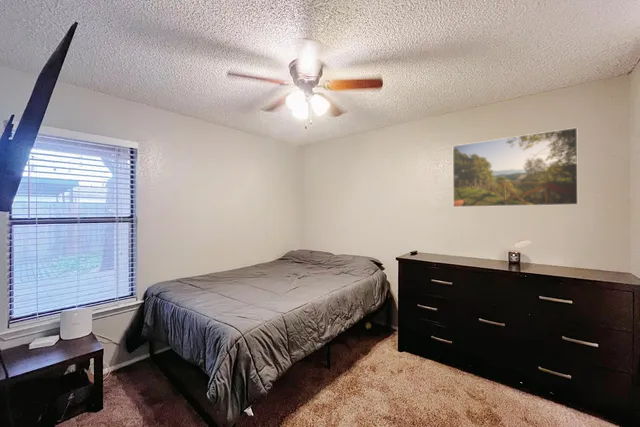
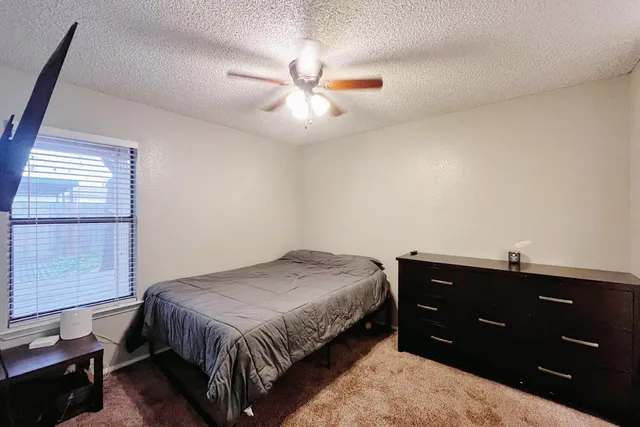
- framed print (508, 172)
